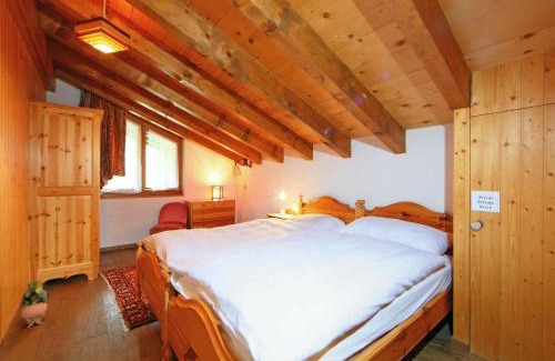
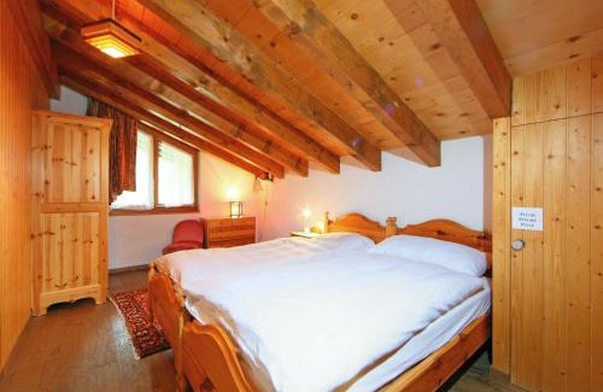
- potted plant (36, 301)
